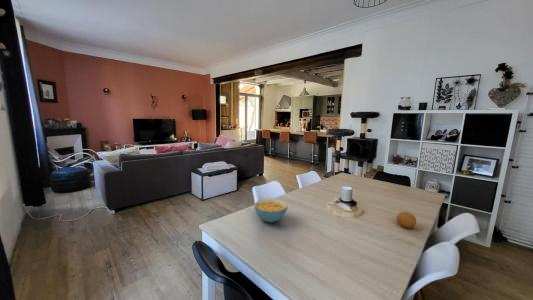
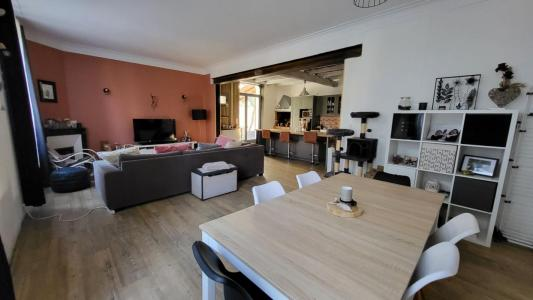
- fruit (406, 219)
- cereal bowl (270, 212)
